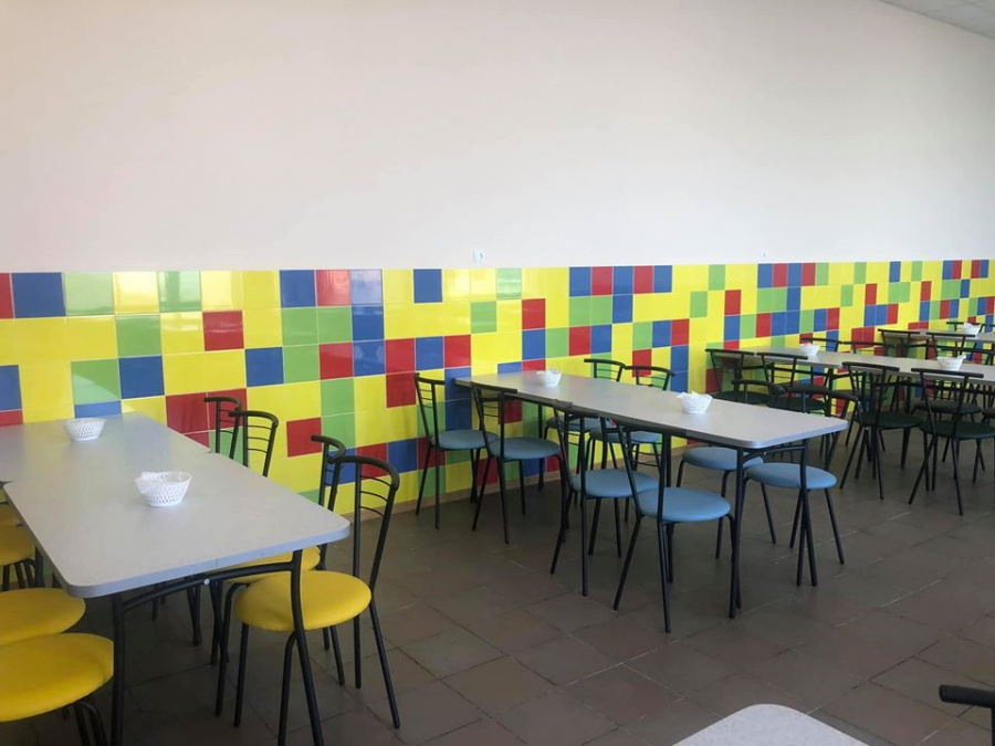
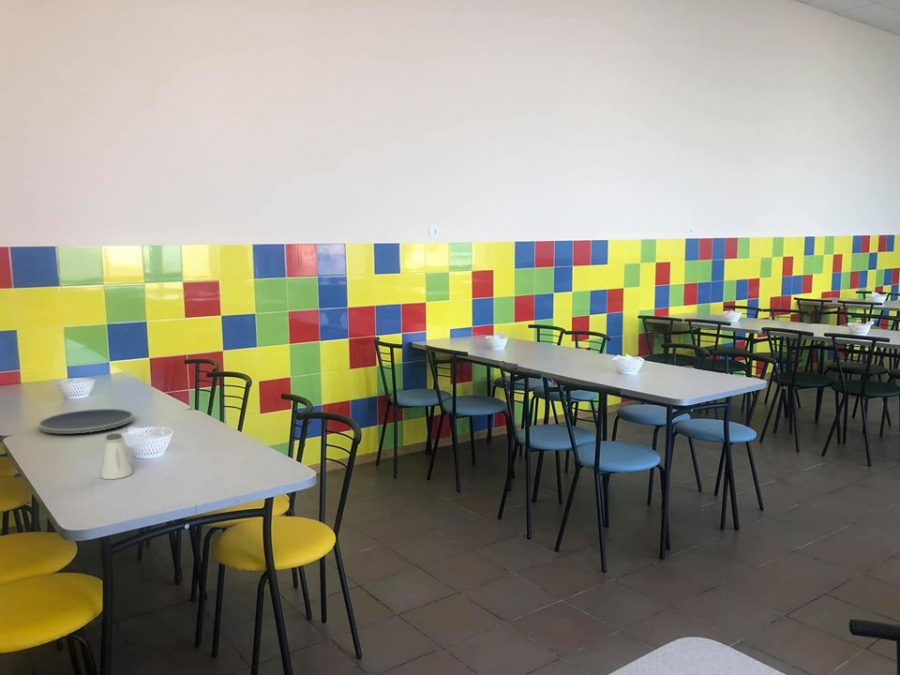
+ plate (87, 421)
+ saltshaker (115, 454)
